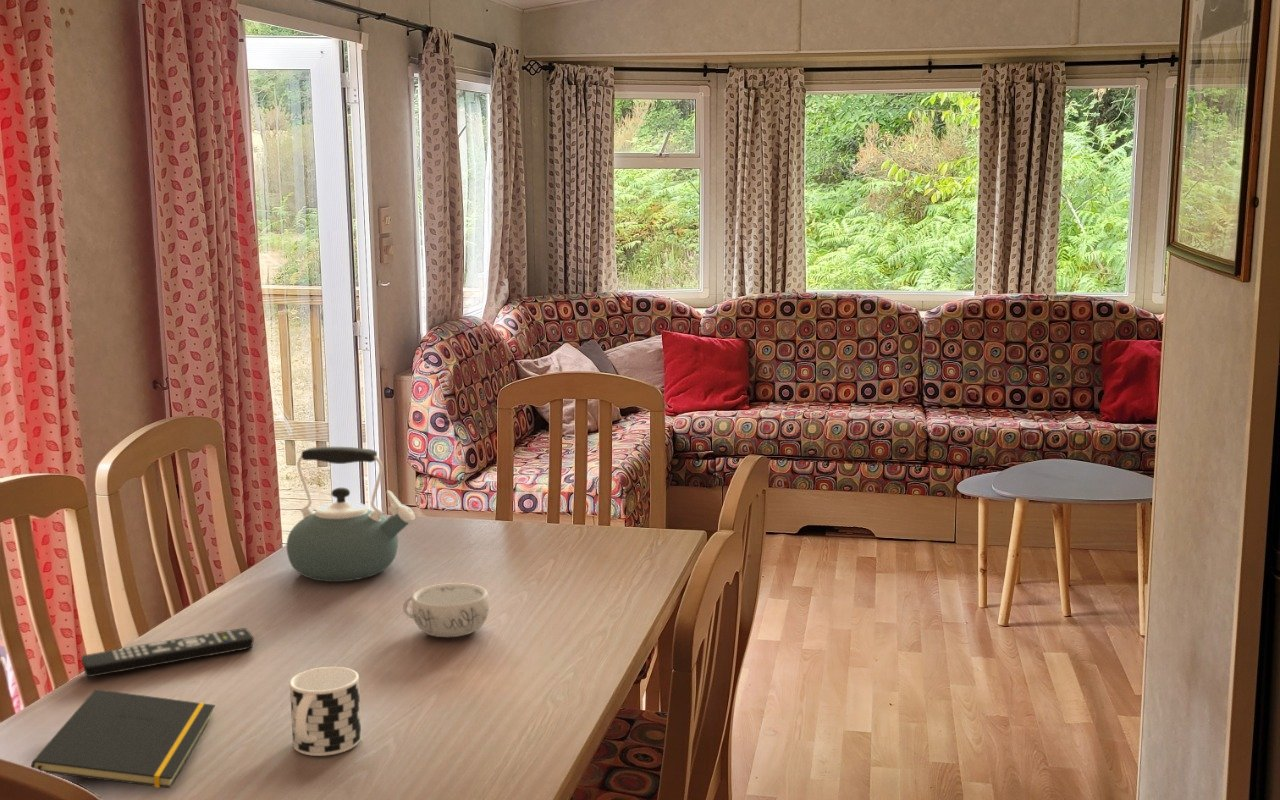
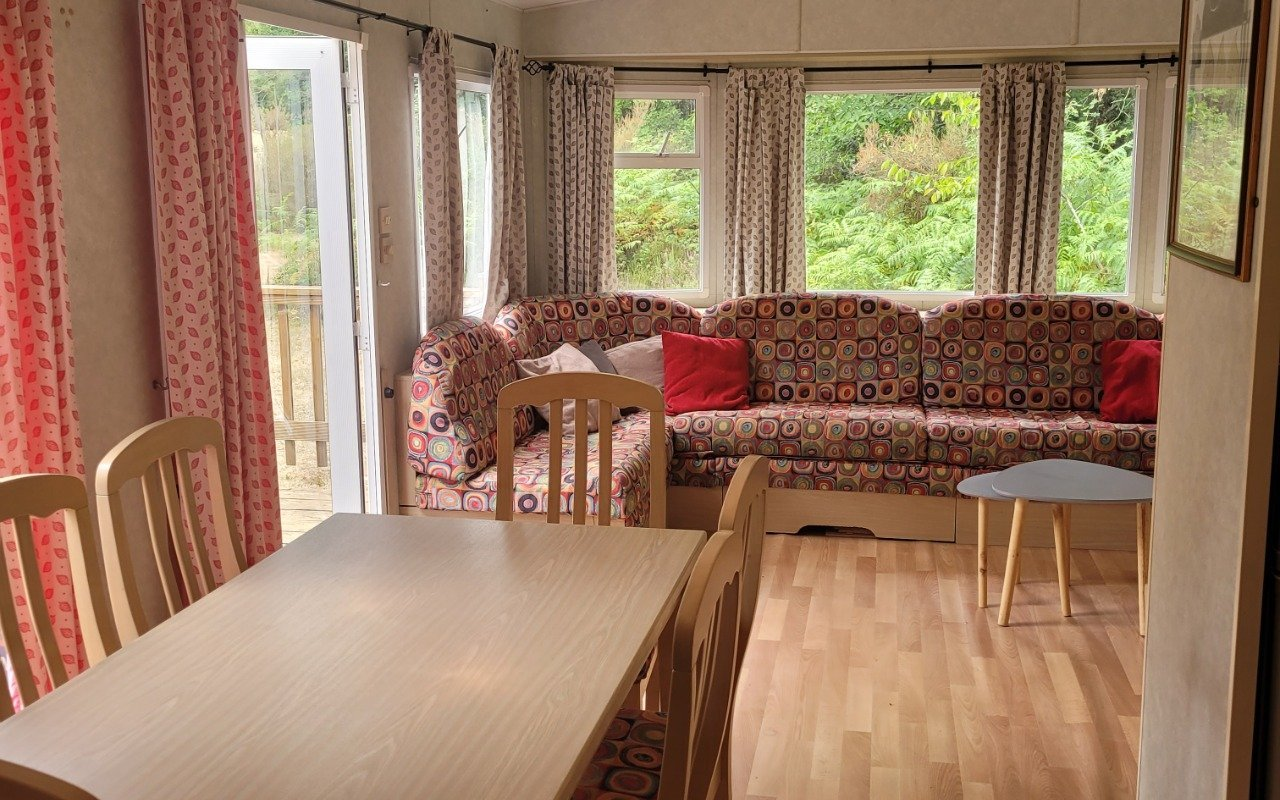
- remote control (169, 652)
- cup (320, 715)
- kettle (351, 509)
- notepad (130, 735)
- decorative bowl (444, 612)
